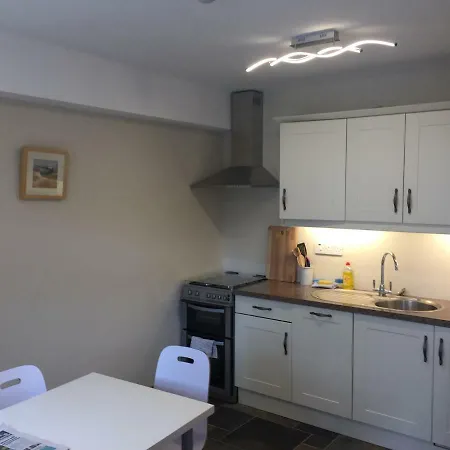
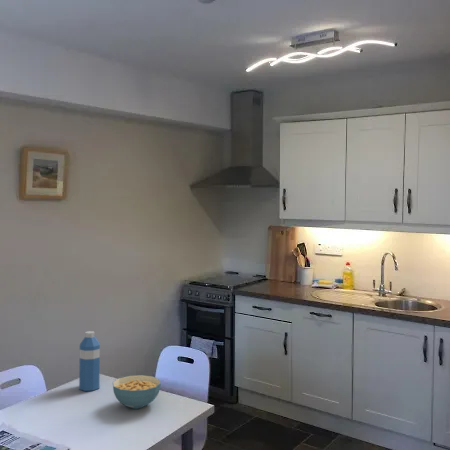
+ cereal bowl (136, 394)
+ water bottle (89, 359)
